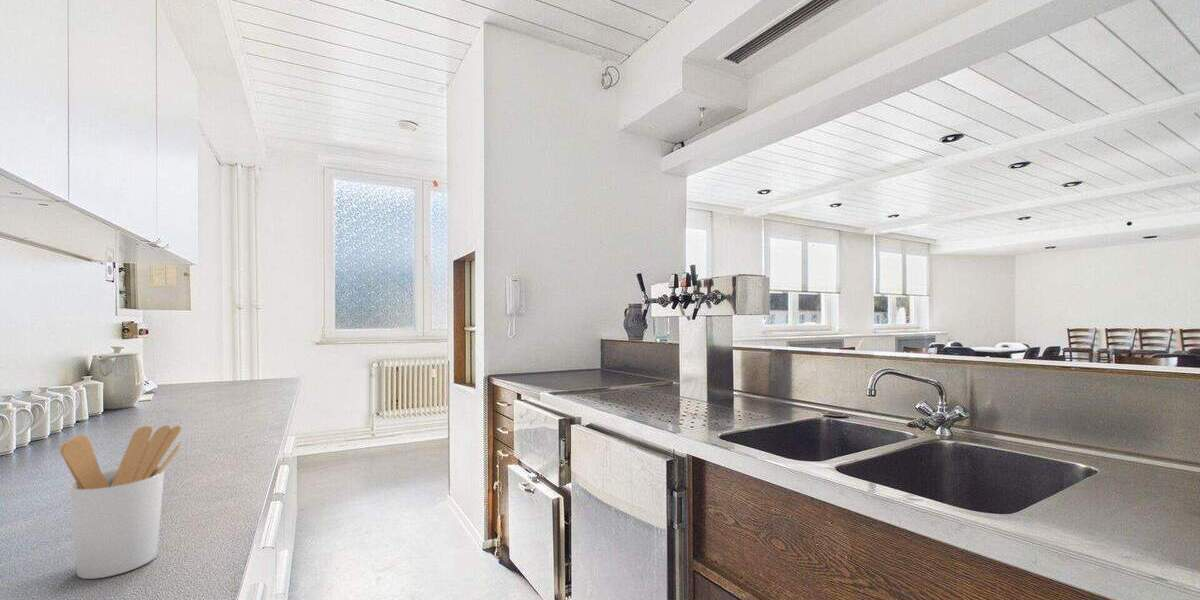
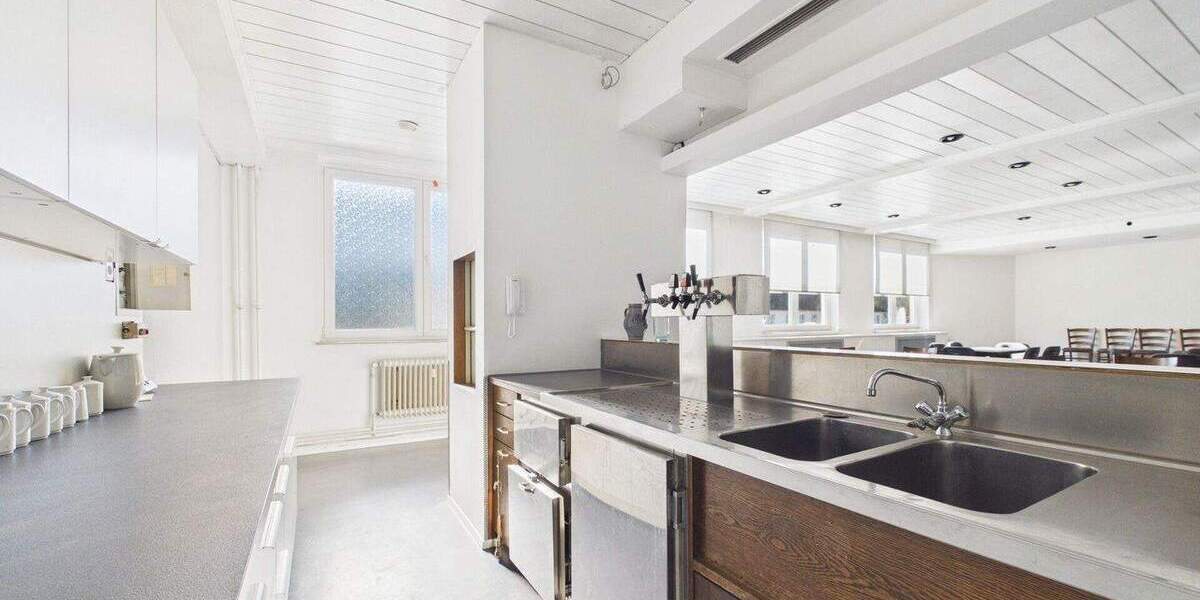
- utensil holder (131, 492)
